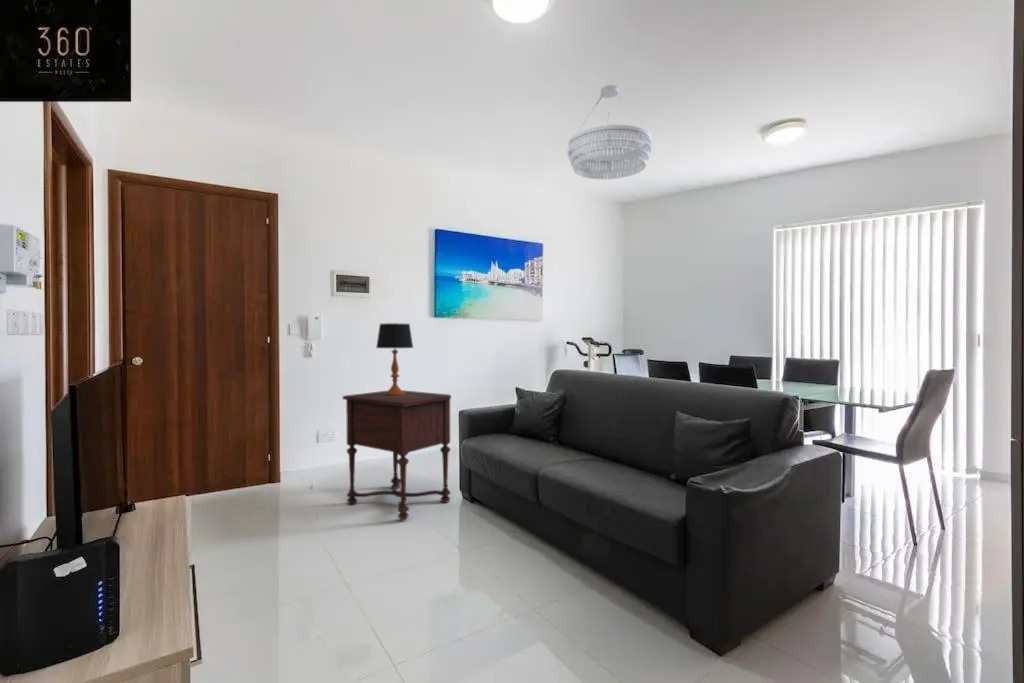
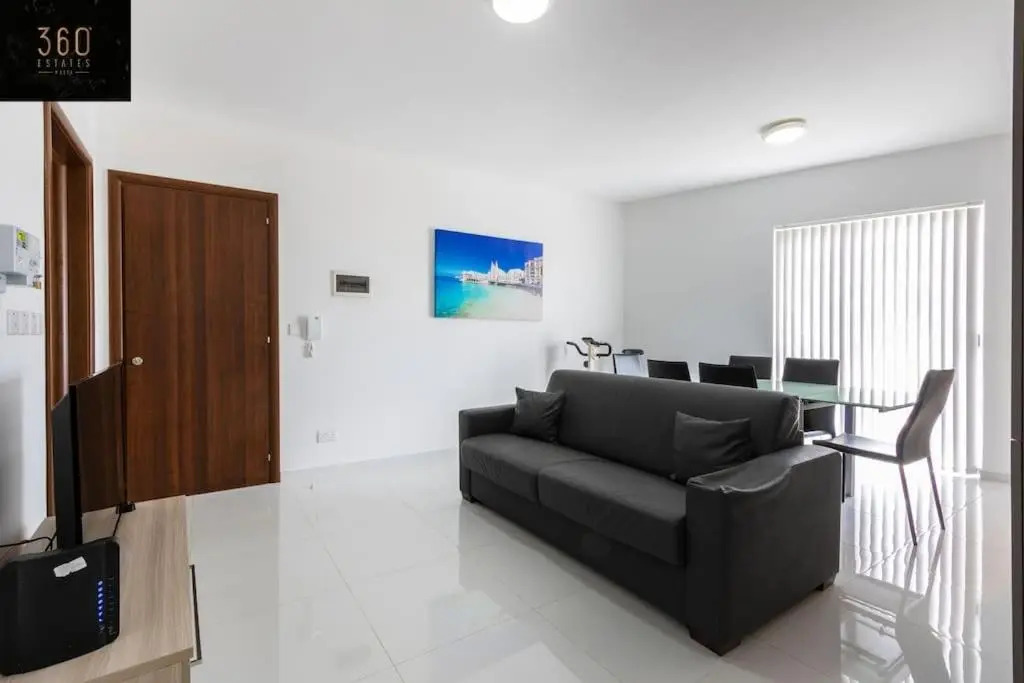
- table lamp (394, 359)
- chandelier (609, 128)
- side table (399, 449)
